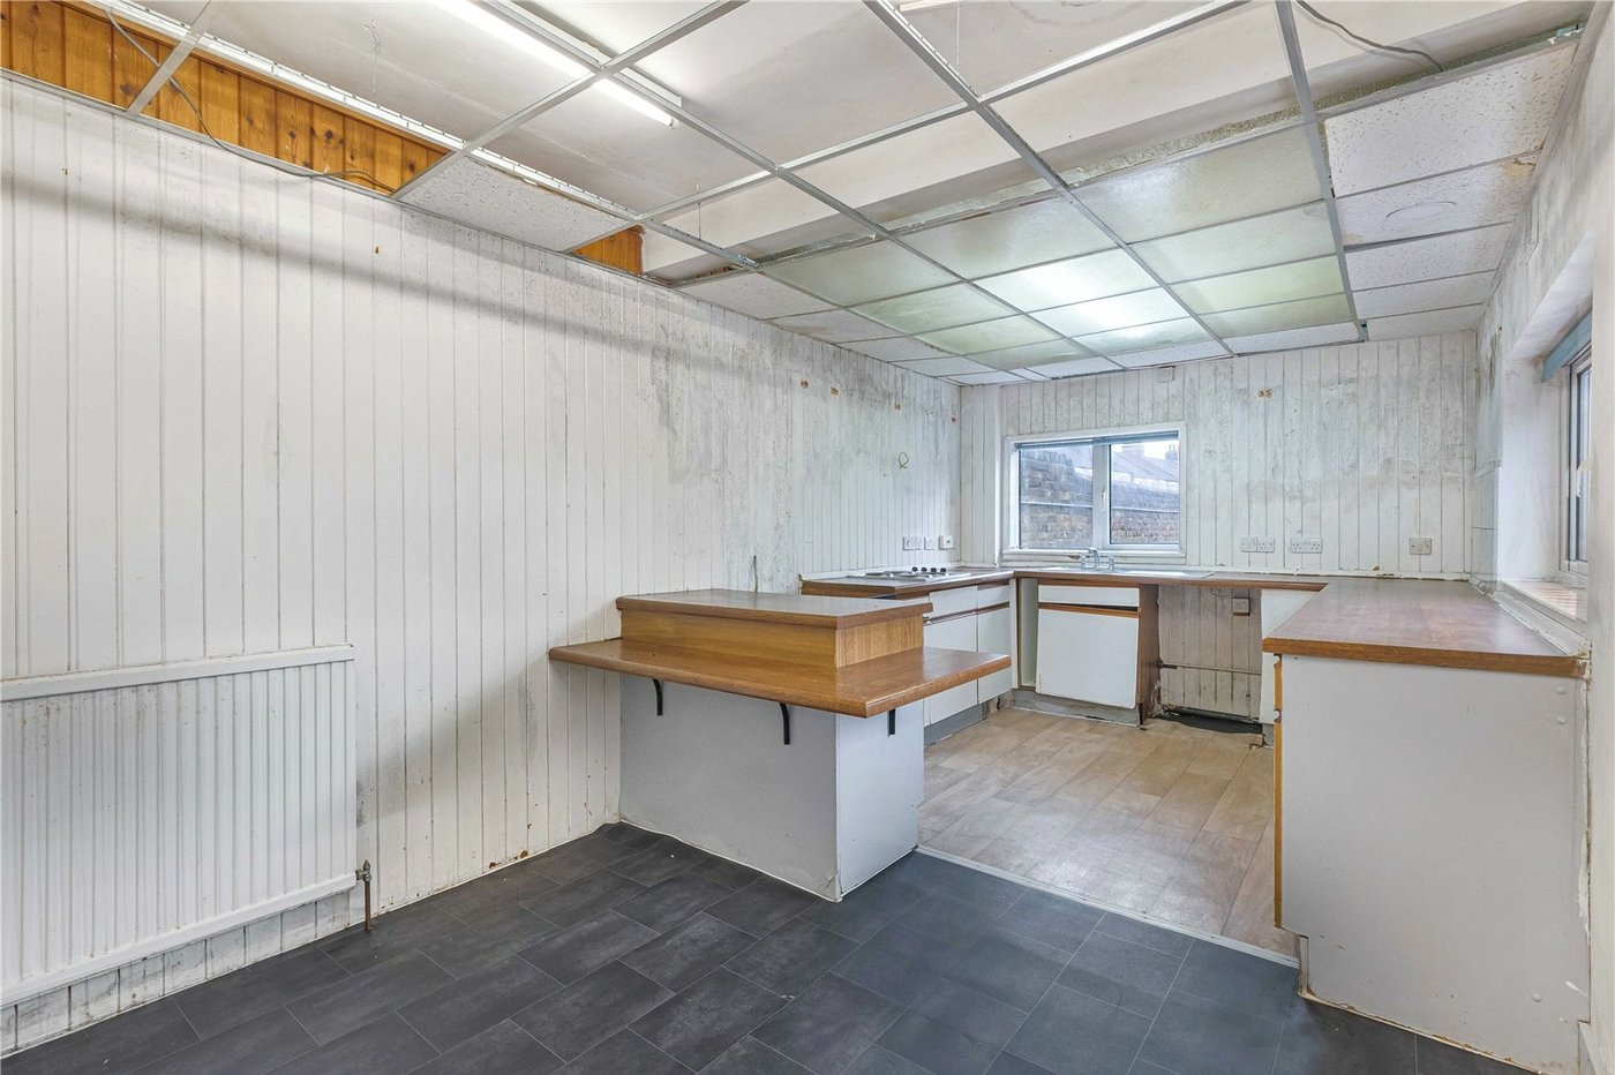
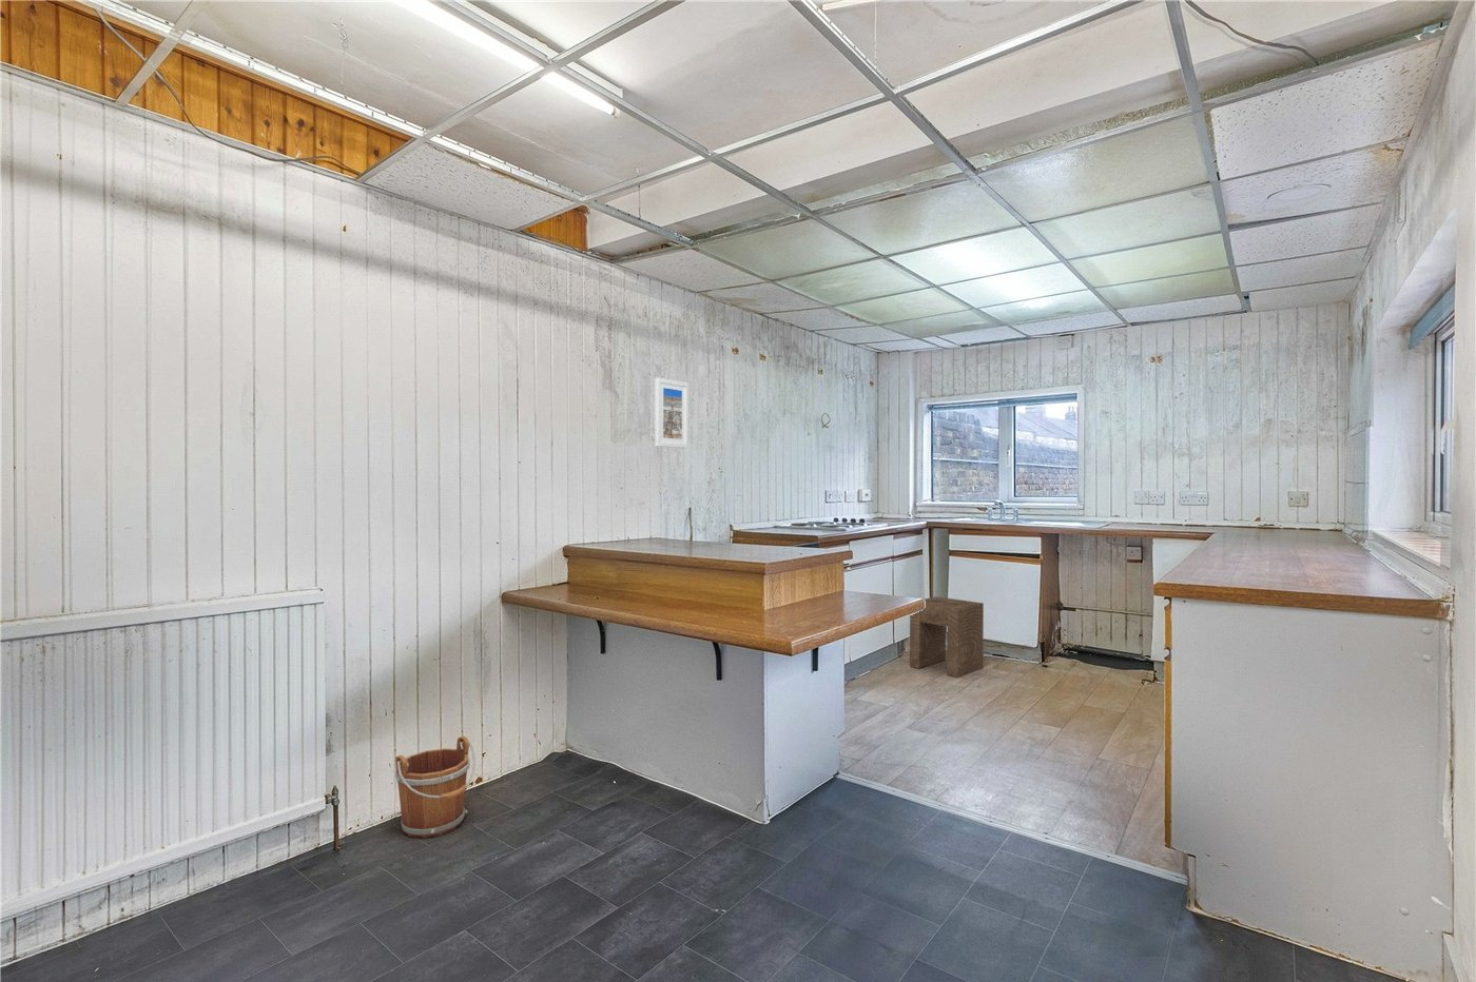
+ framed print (671, 413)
+ bucket (434, 785)
+ stool (946, 635)
